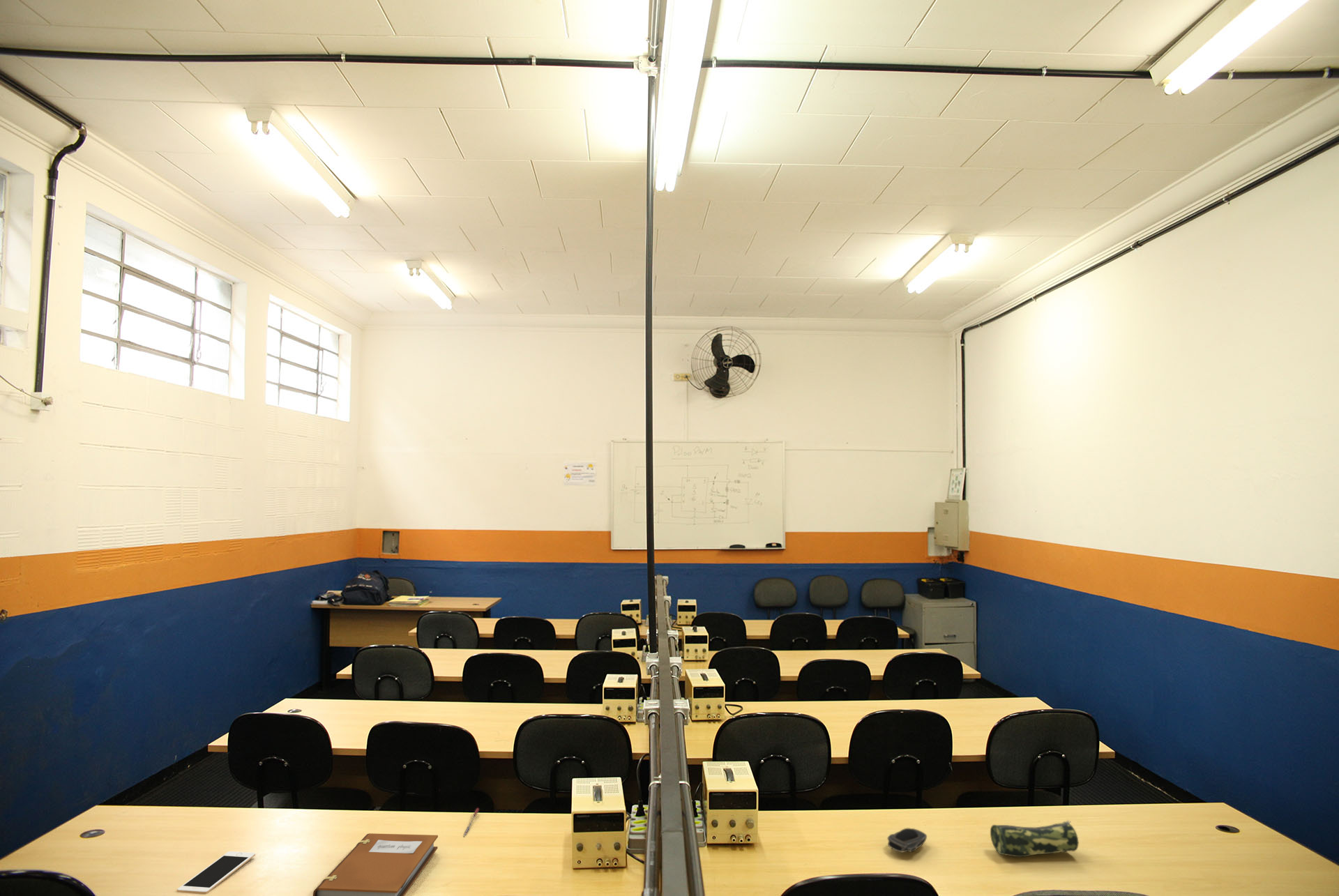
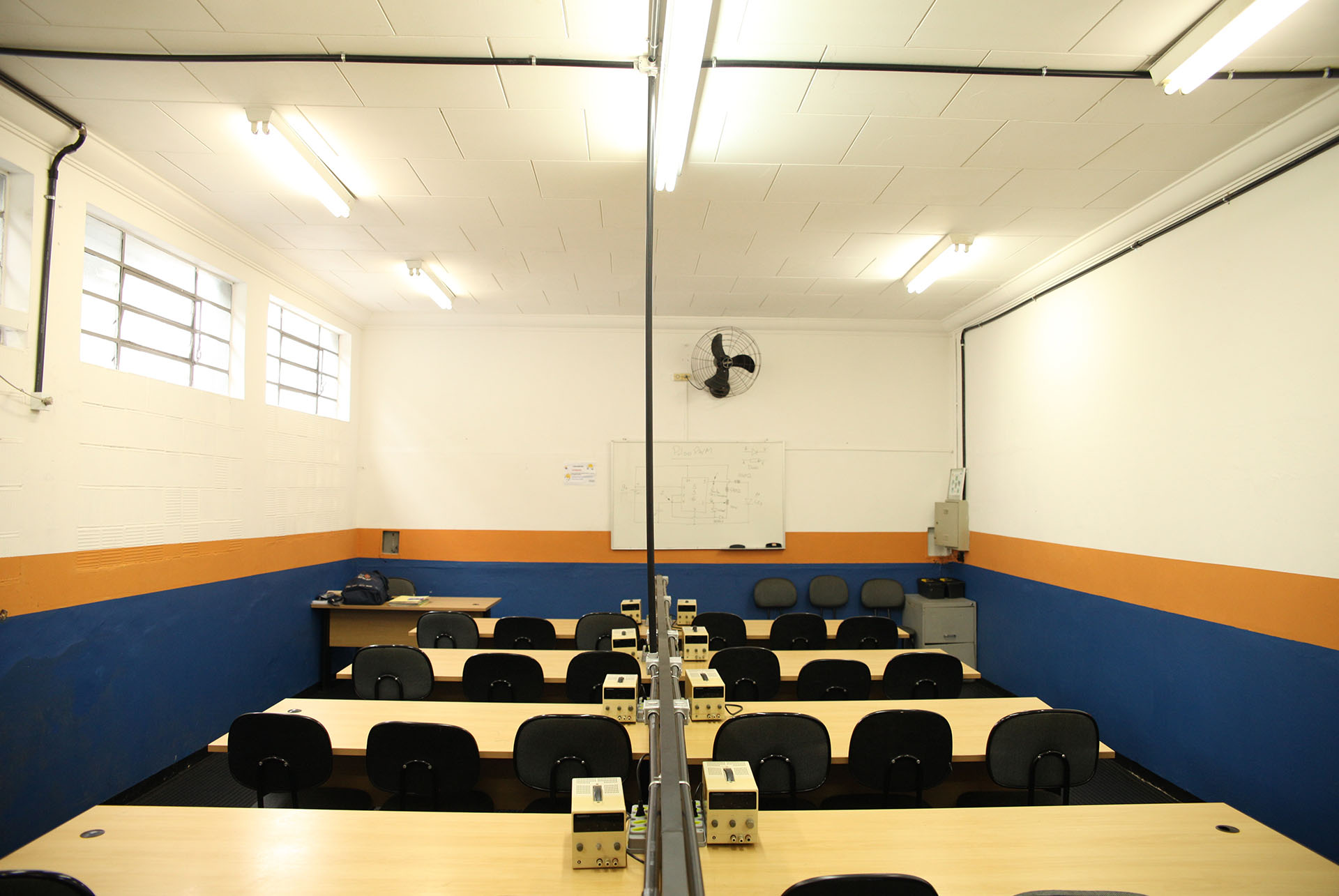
- pen (471, 821)
- computer mouse (907, 840)
- pencil case (1035, 838)
- notebook (380, 865)
- cell phone (218, 871)
